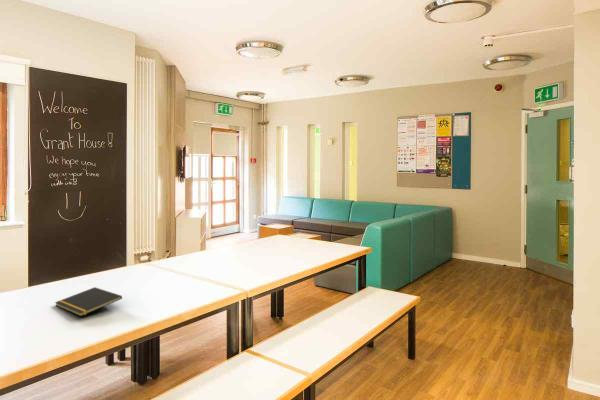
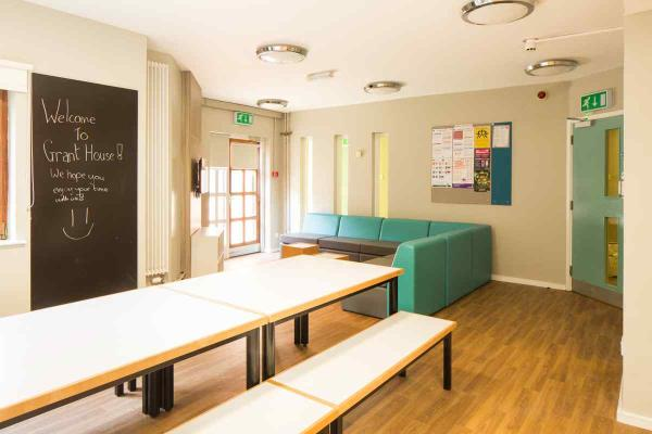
- notepad (88, 300)
